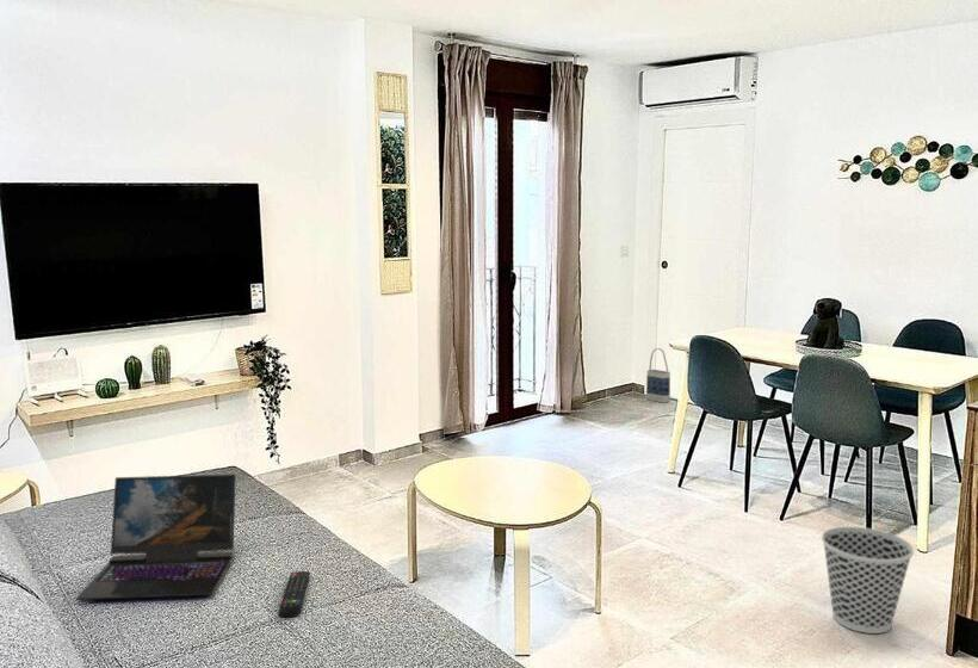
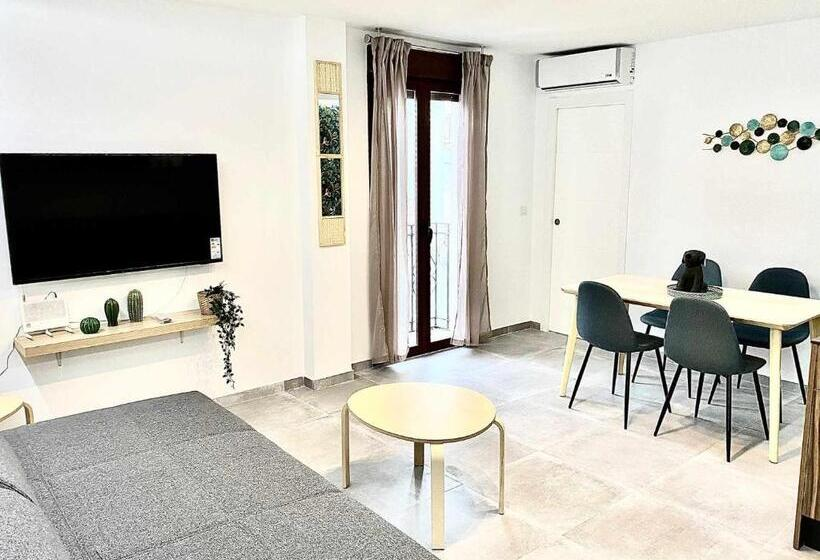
- wastebasket (864, 581)
- laptop (161, 534)
- bag (658, 373)
- remote control (295, 593)
